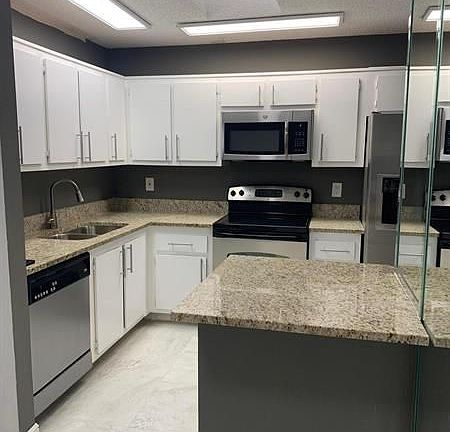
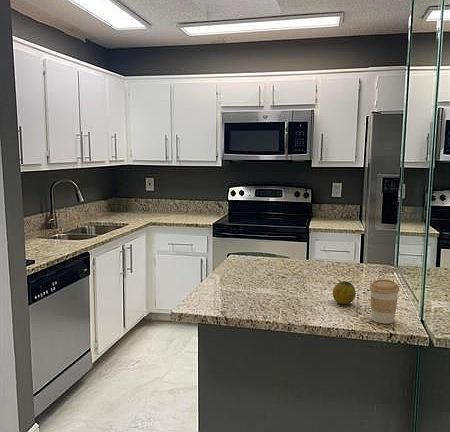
+ coffee cup (383, 300)
+ fruit (343, 292)
